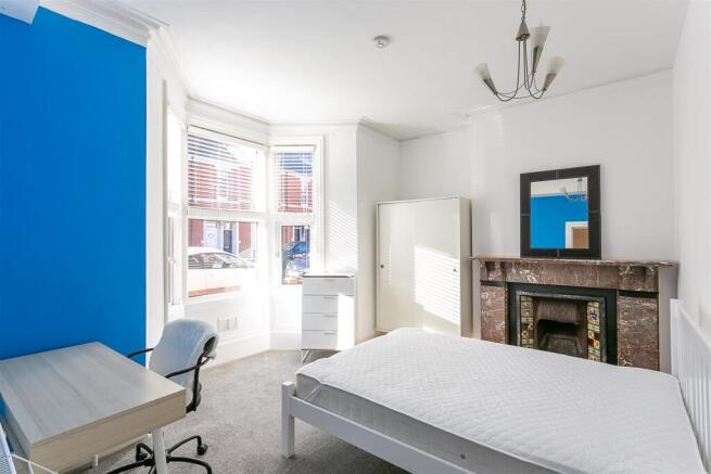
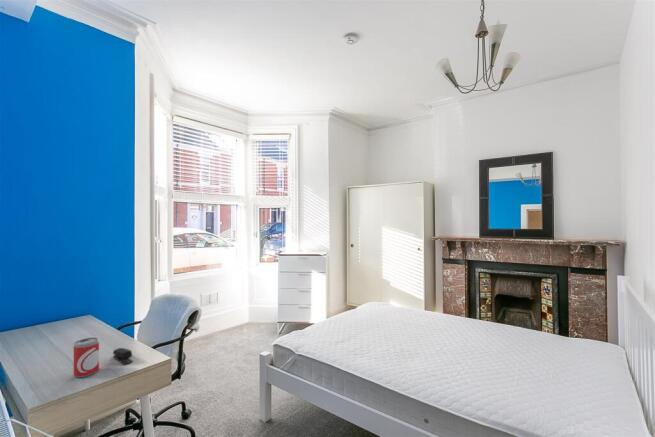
+ stapler (122, 353)
+ beer can (86, 356)
